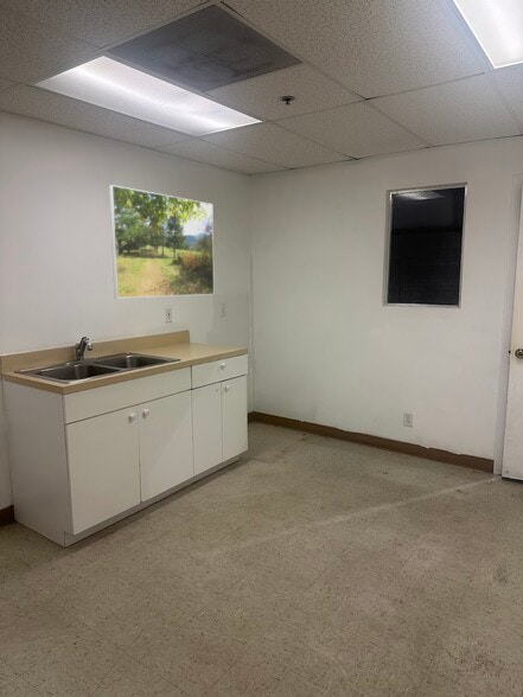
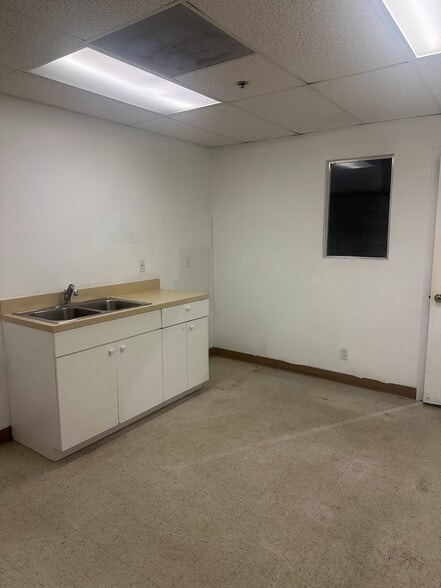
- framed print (167, 247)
